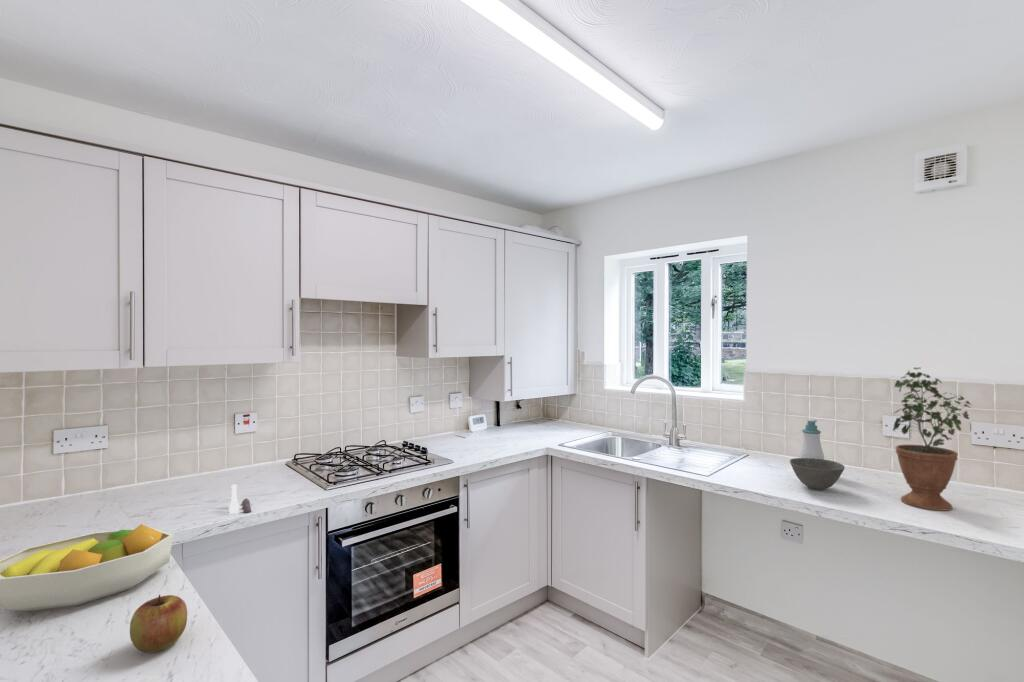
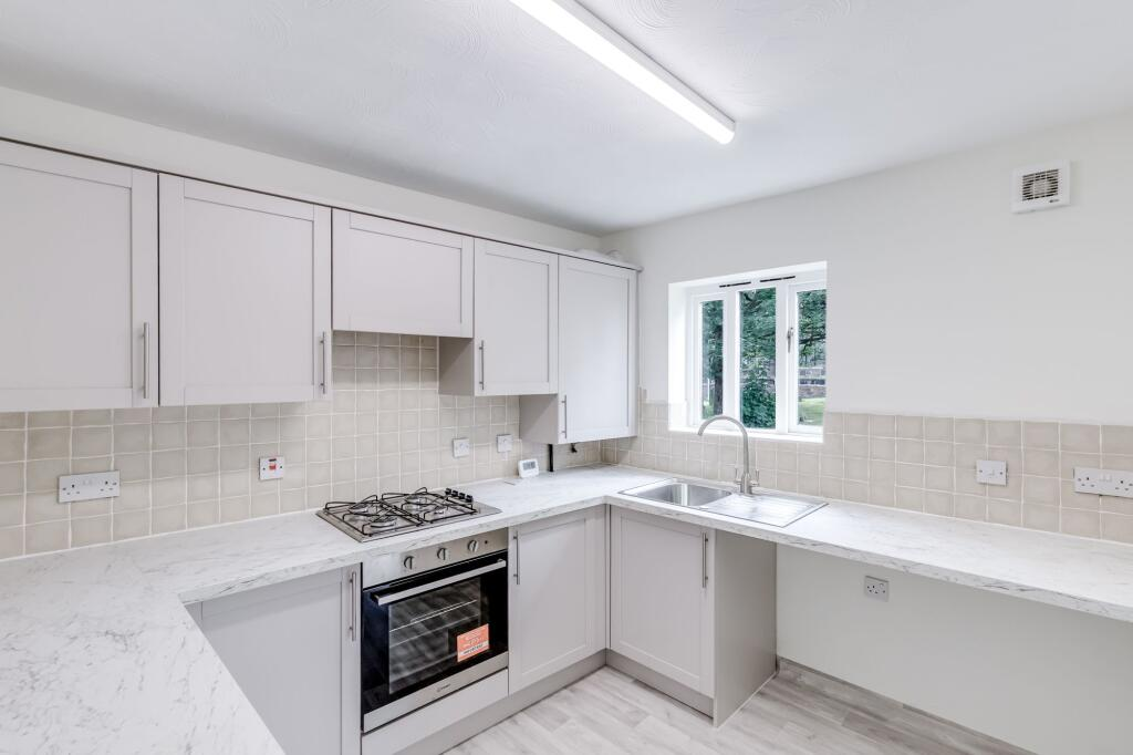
- salt and pepper shaker set (236, 496)
- potted plant (929, 436)
- apple (159, 619)
- fruit bowl (85, 560)
- bowl (816, 475)
- soap bottle (811, 446)
